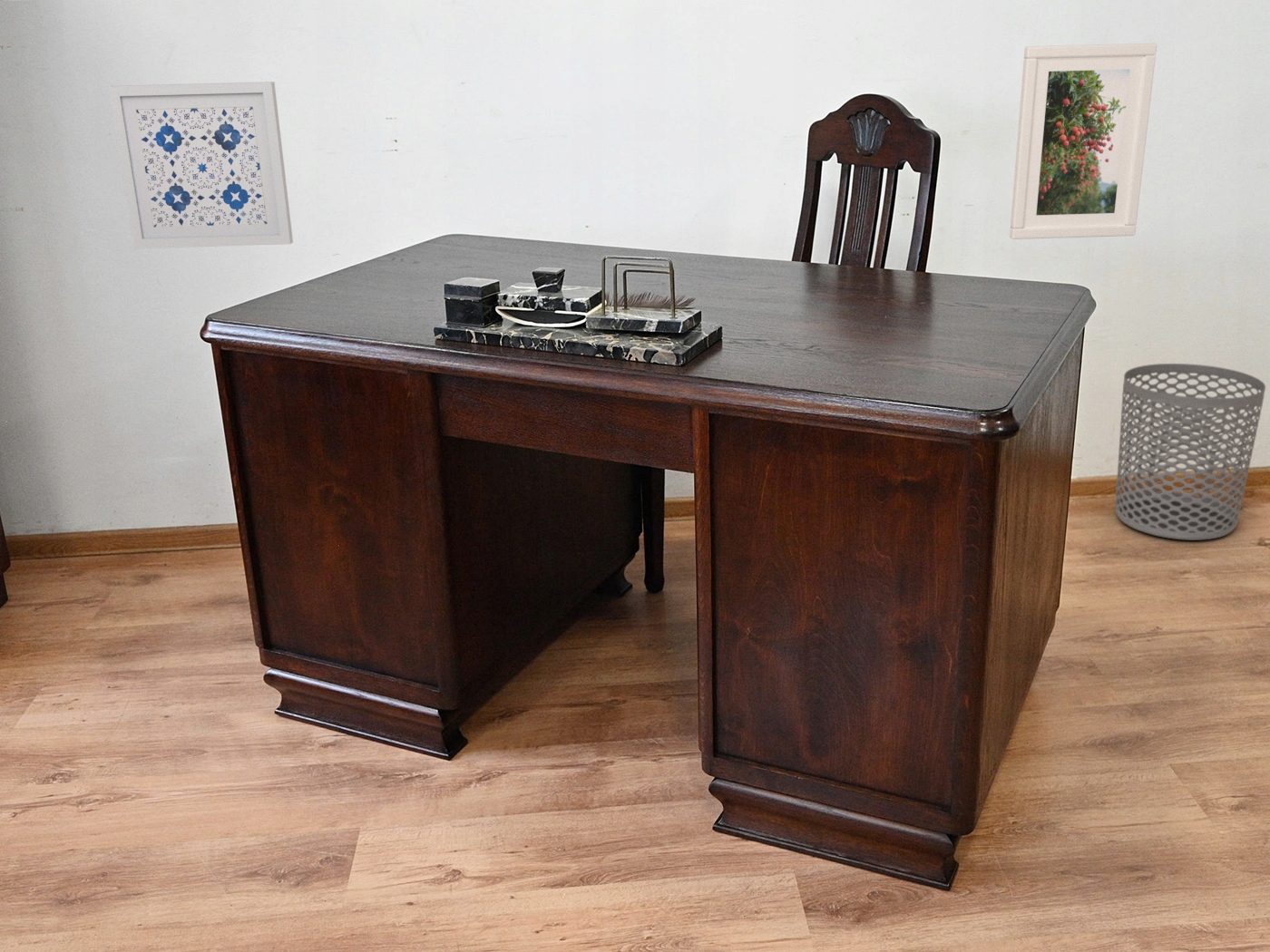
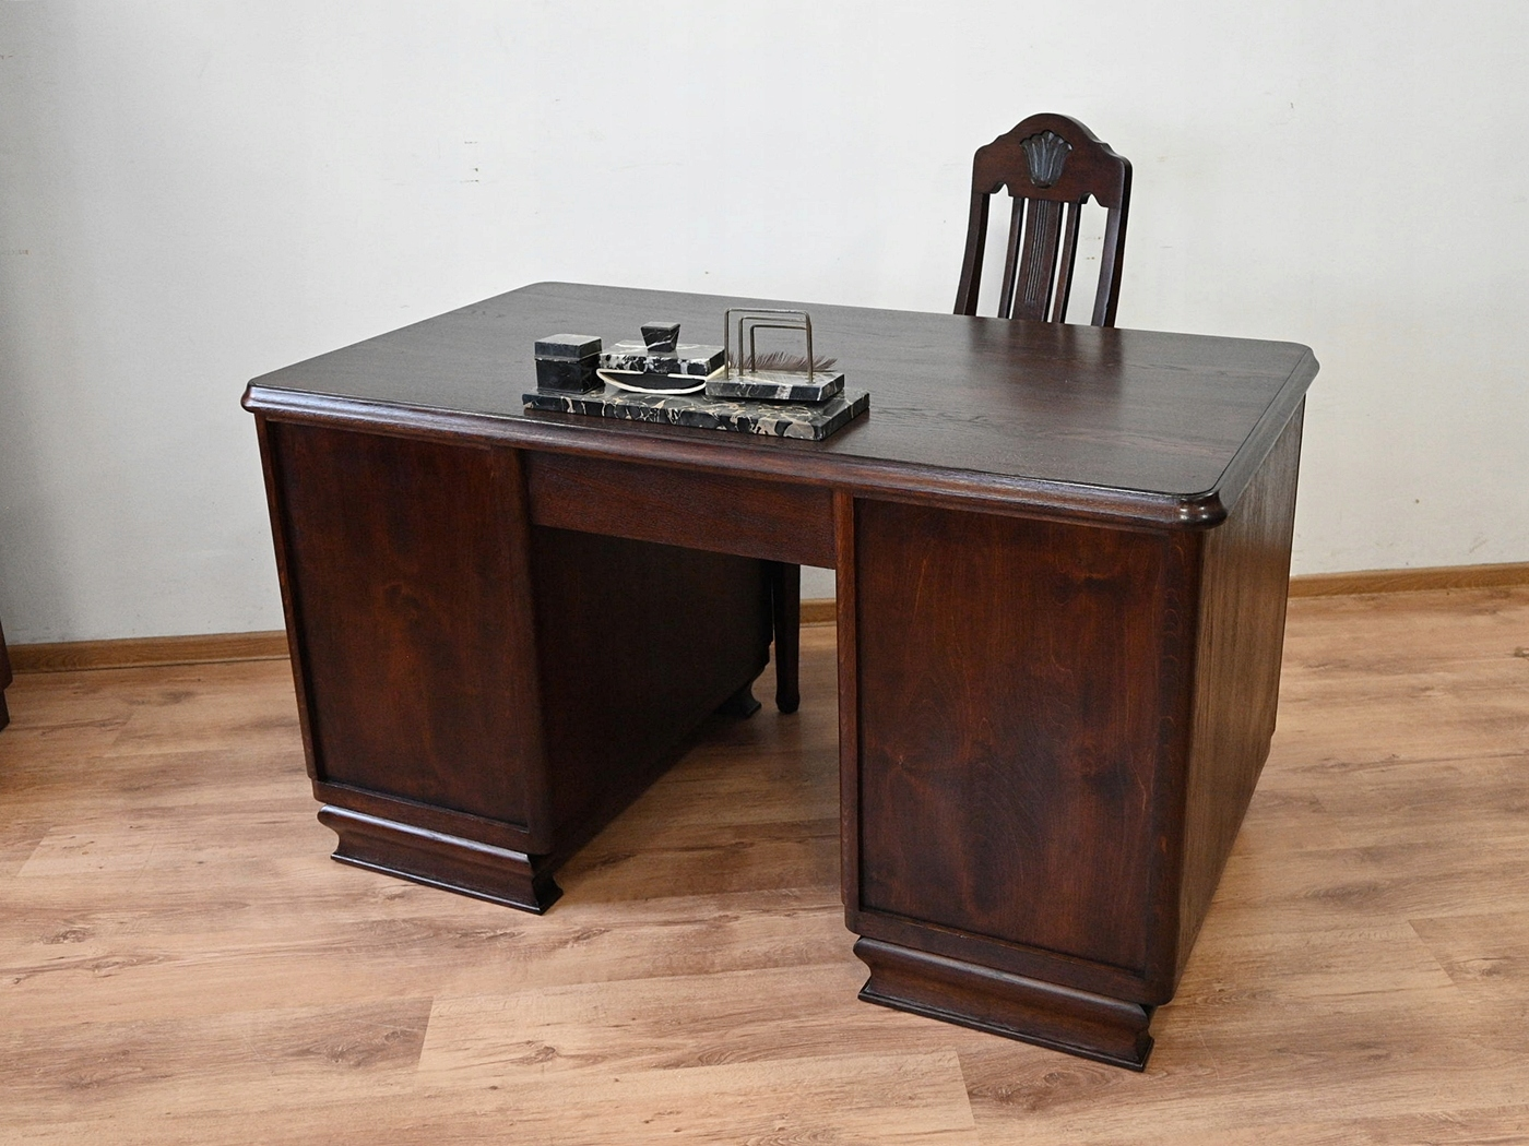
- wall art (203, 166)
- waste bin (1183, 452)
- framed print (1080, 143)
